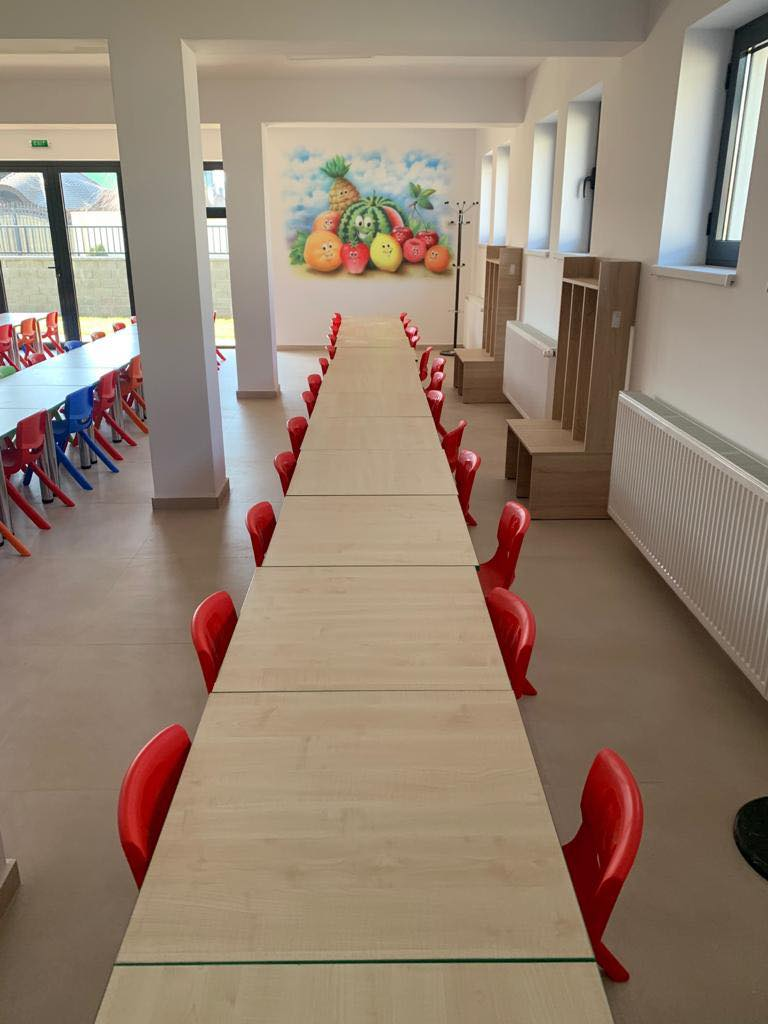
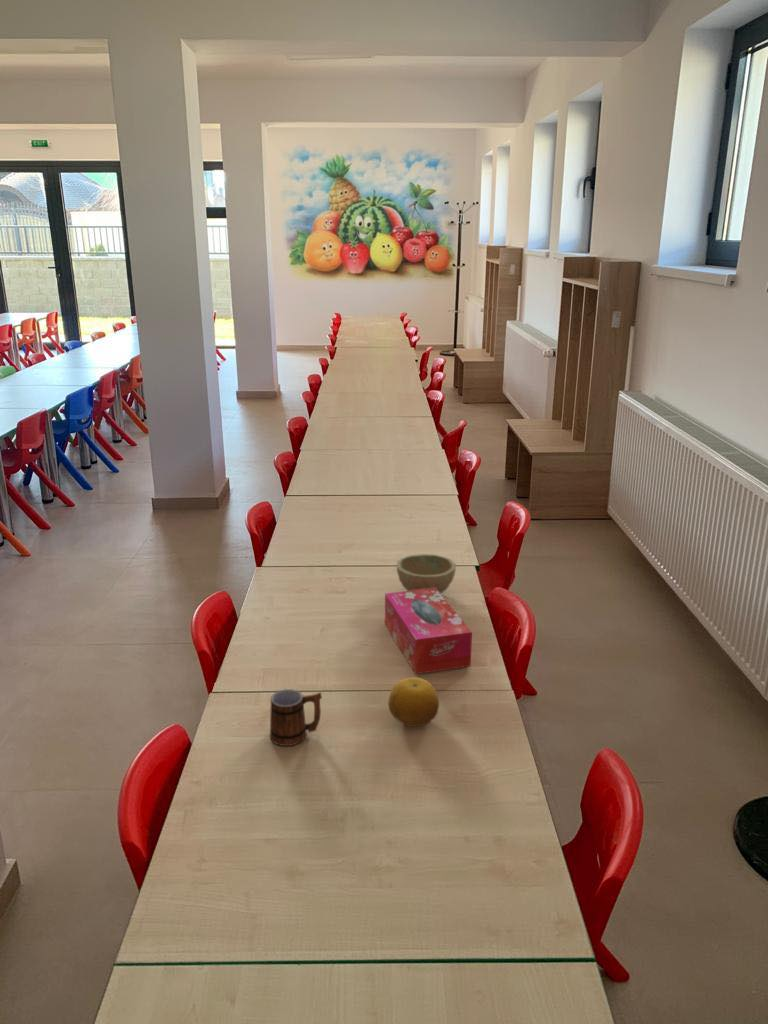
+ tissue box (425, 628)
+ bowl (425, 579)
+ fruit (413, 701)
+ mug (295, 714)
